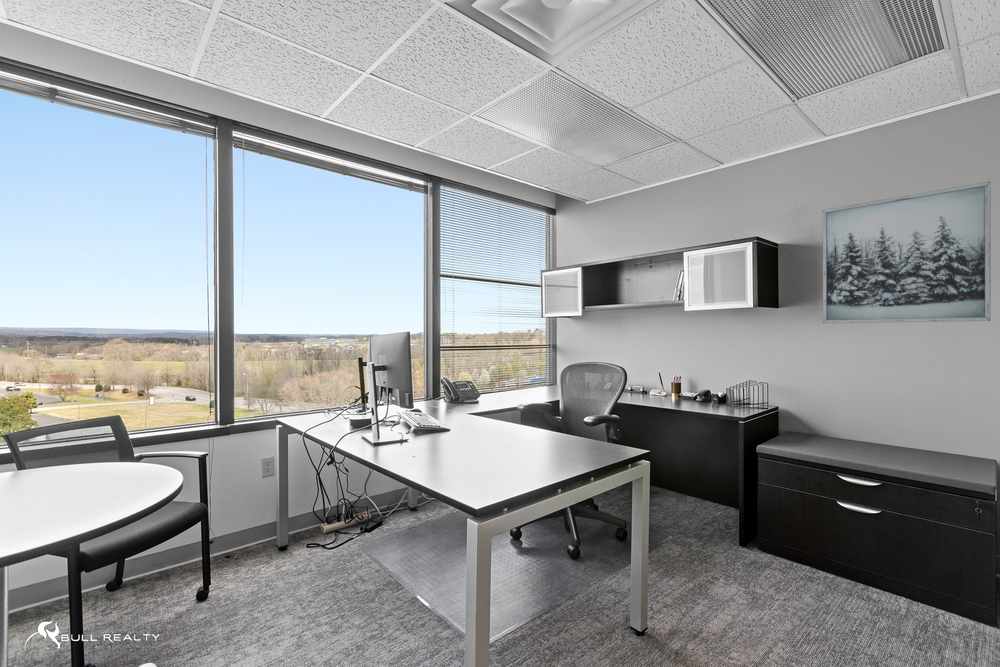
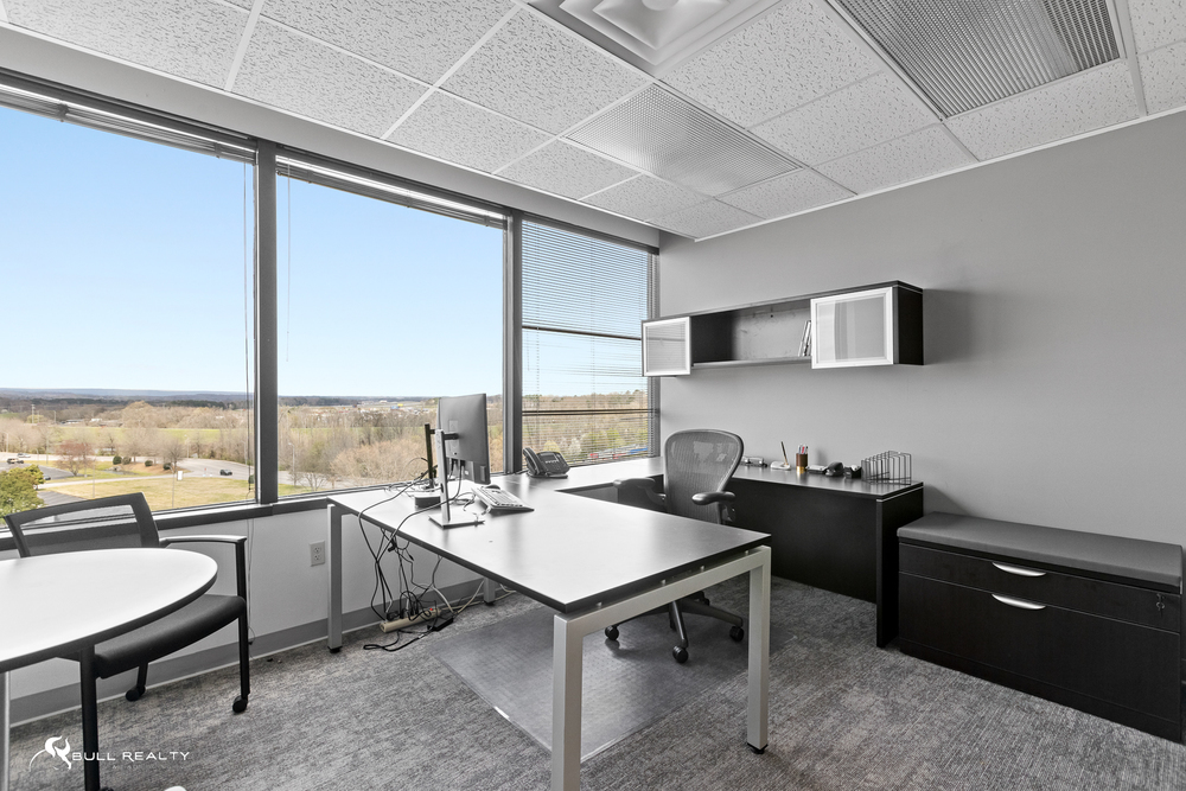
- wall art (898, 260)
